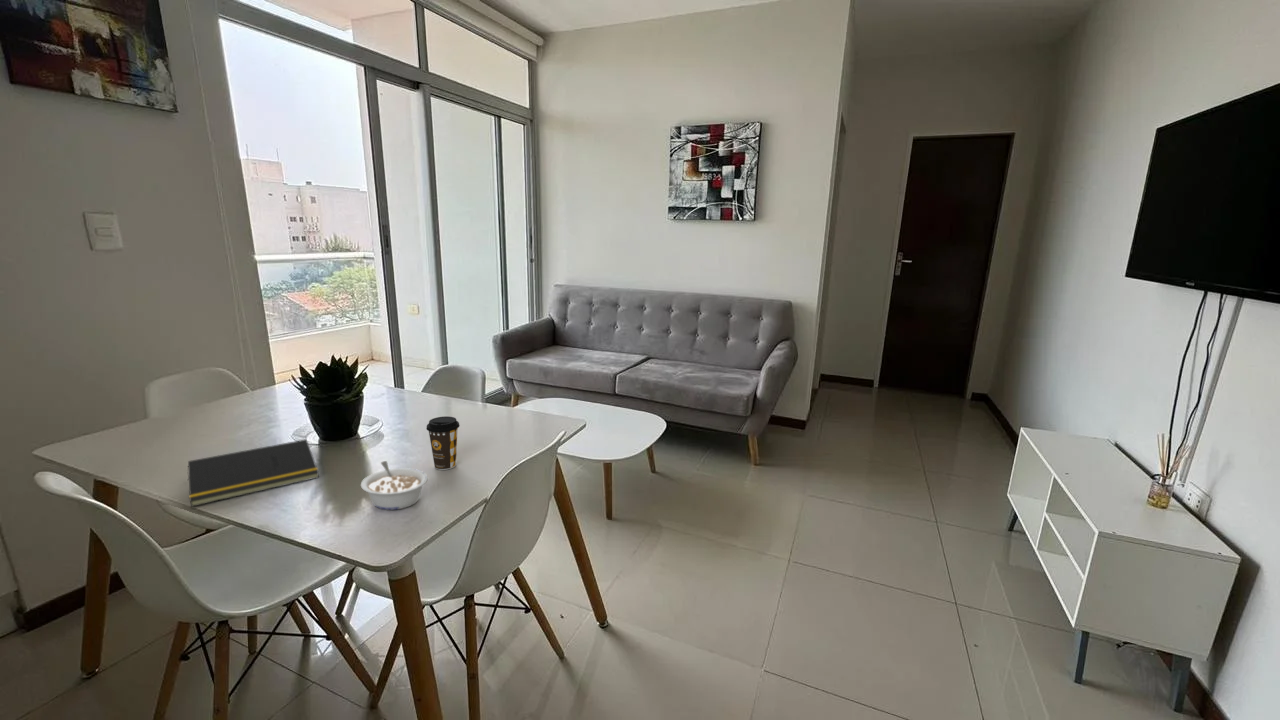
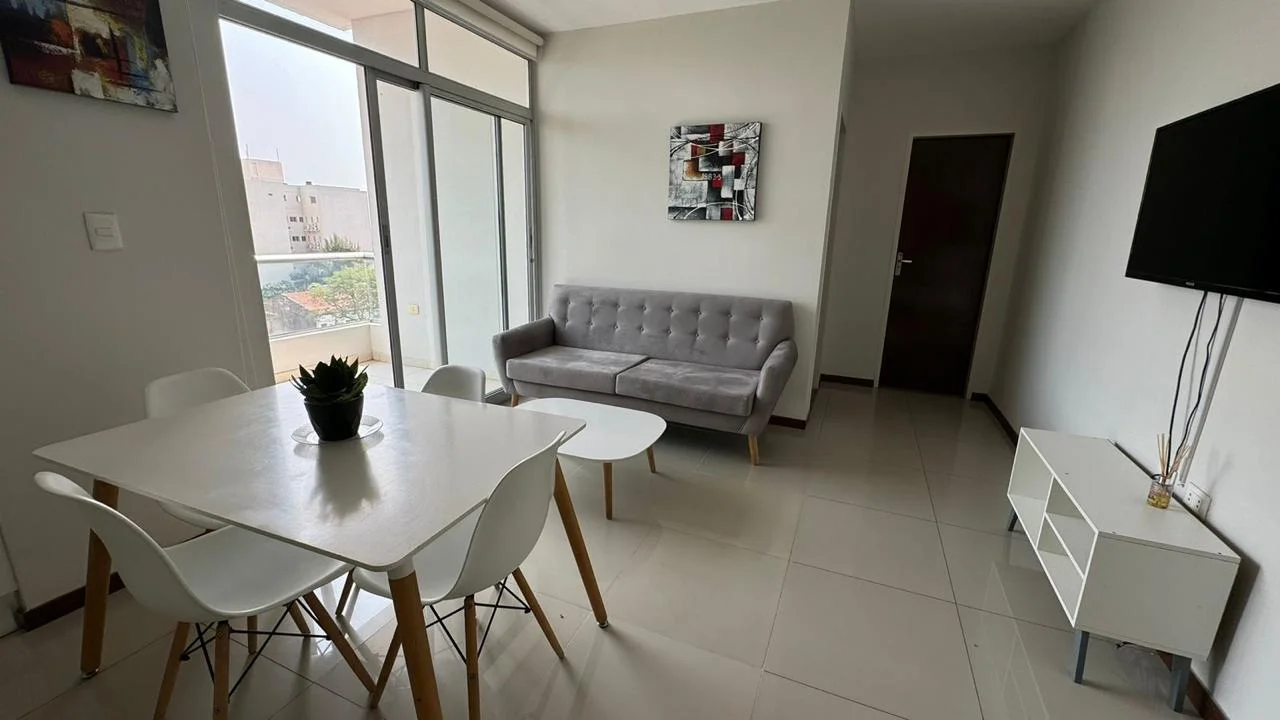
- coffee cup (444, 443)
- notepad (254, 469)
- legume (393, 488)
